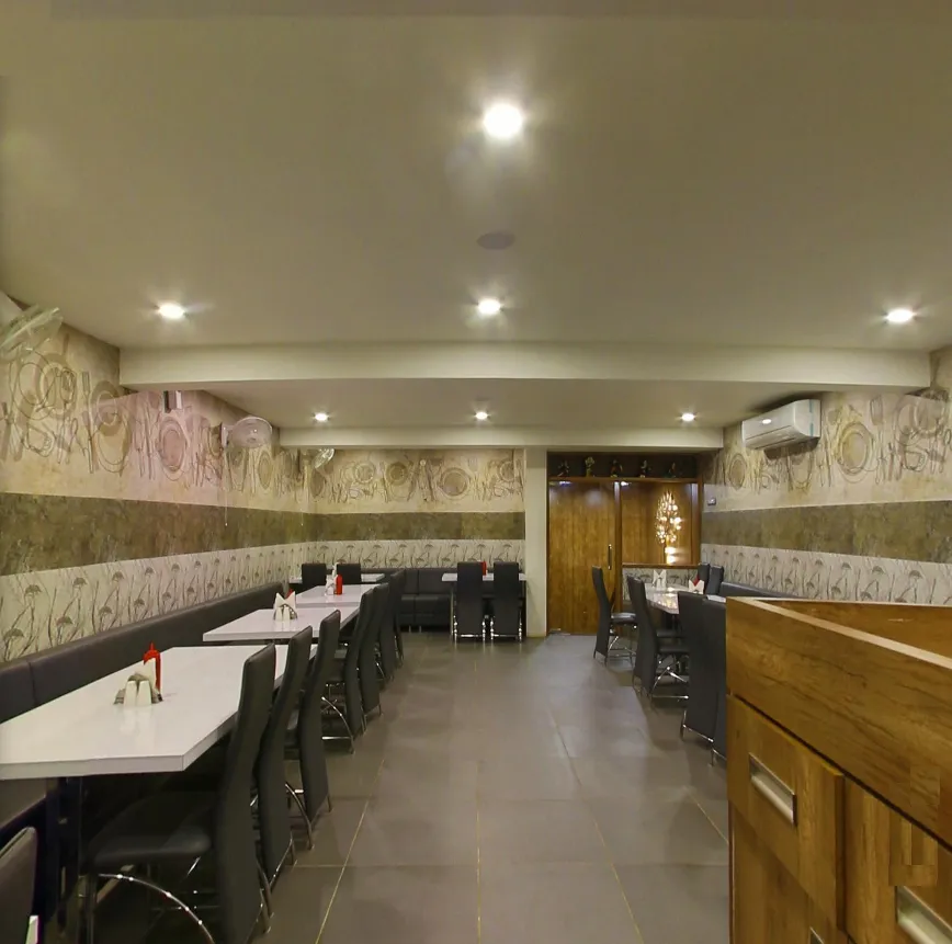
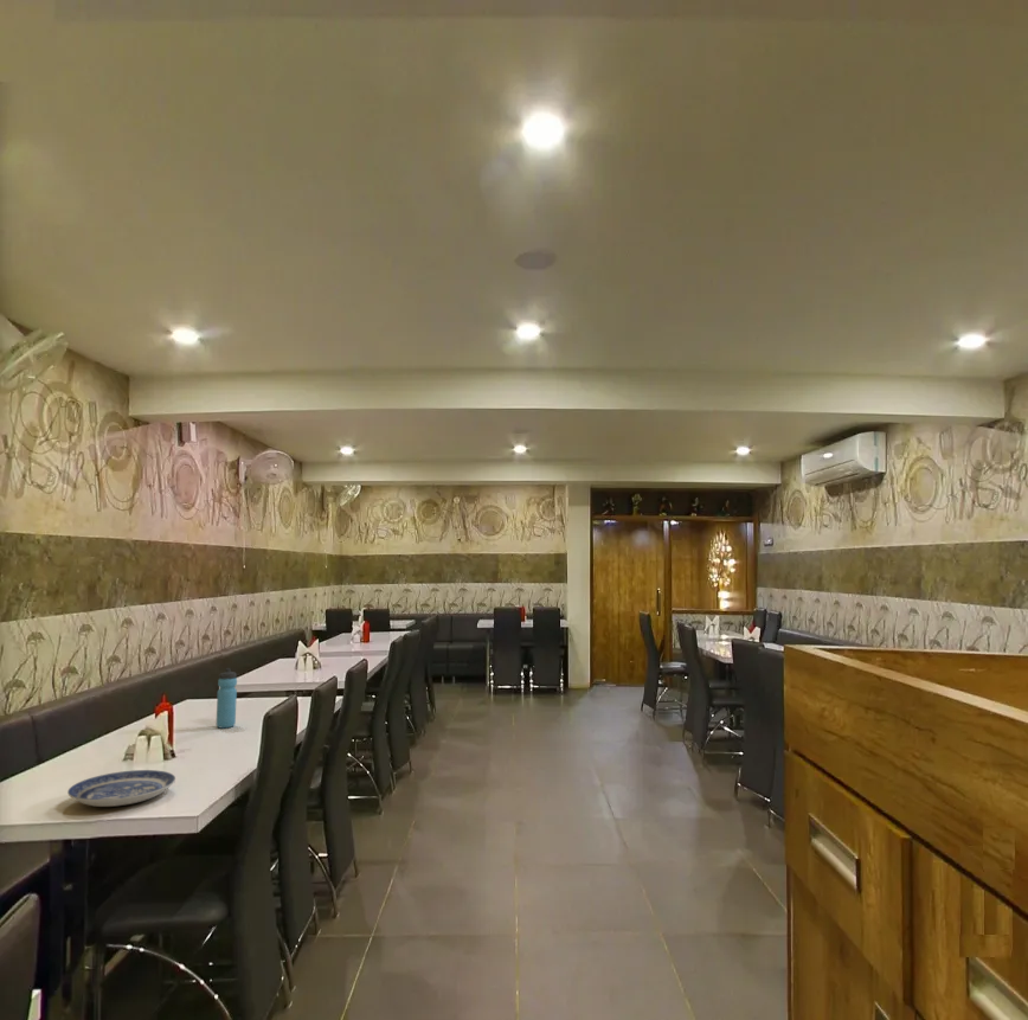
+ plate (122, 790)
+ water bottle (226, 697)
